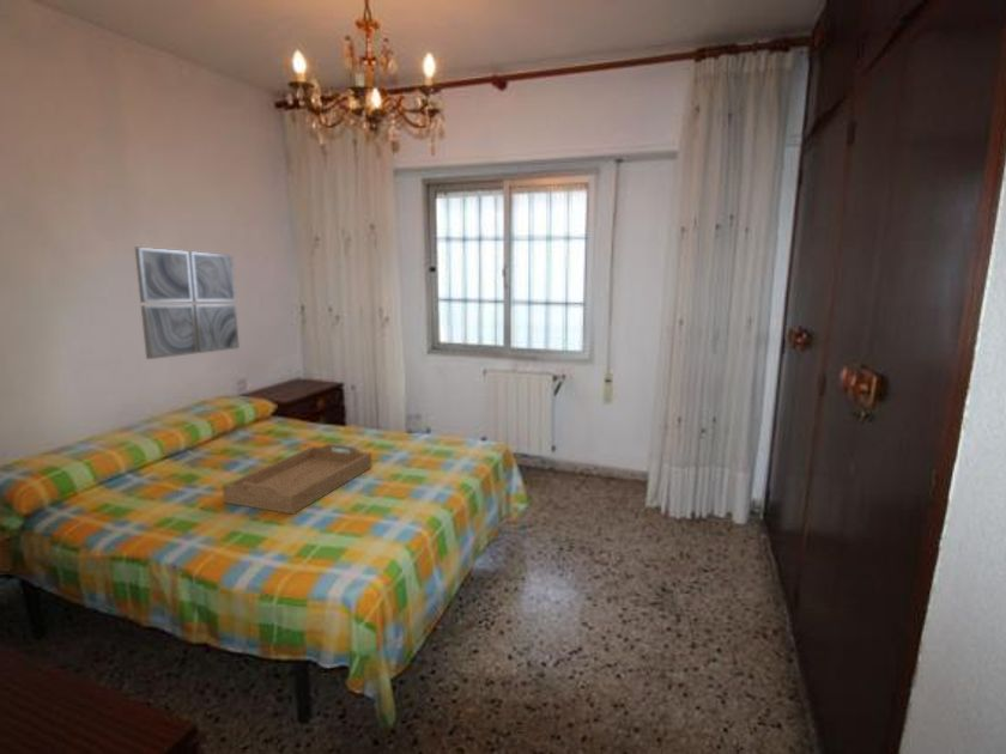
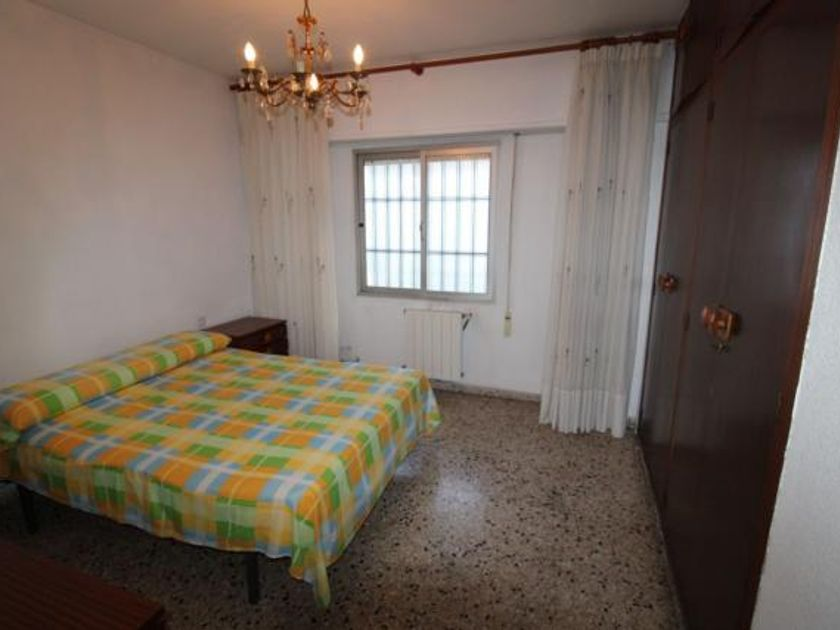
- serving tray (304, 473)
- wall art (193, 304)
